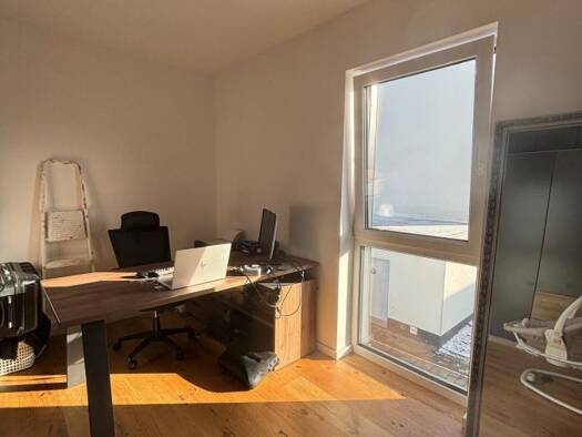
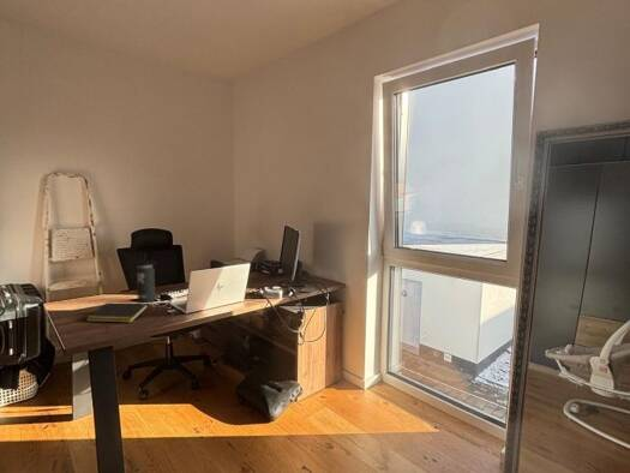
+ thermos bottle (146, 277)
+ notepad (118, 312)
